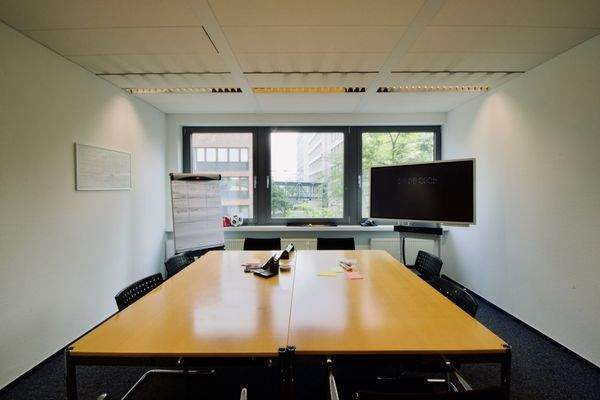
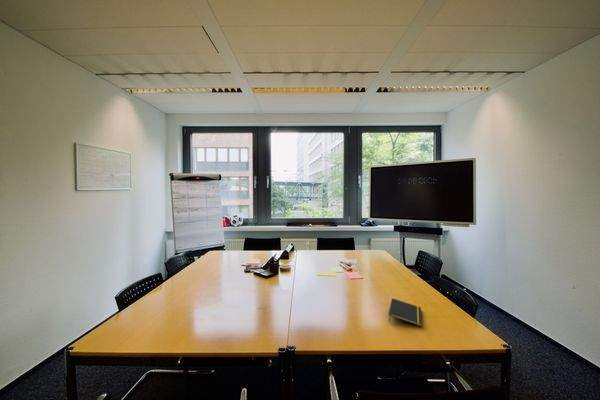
+ notepad (405, 311)
